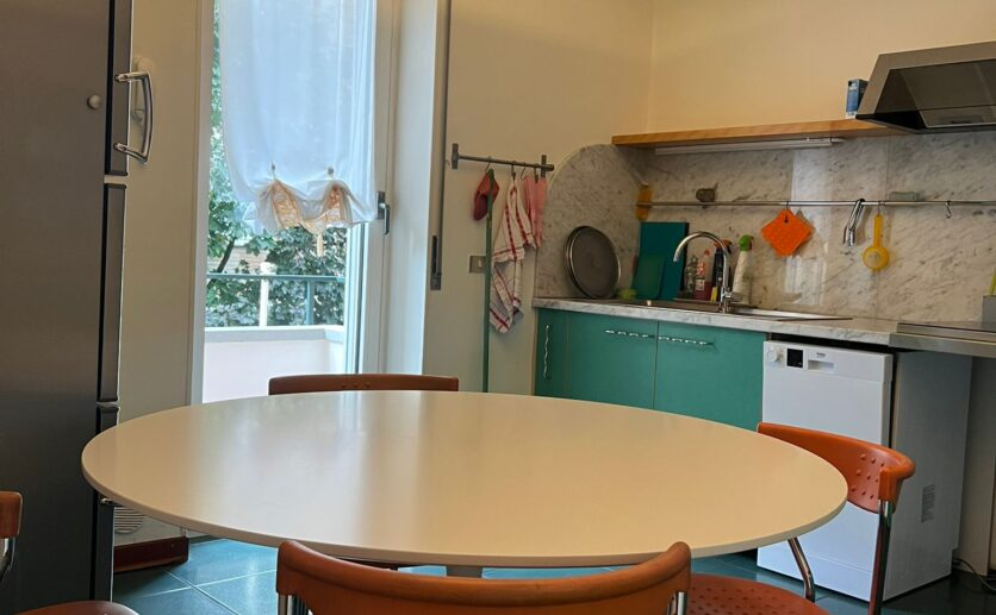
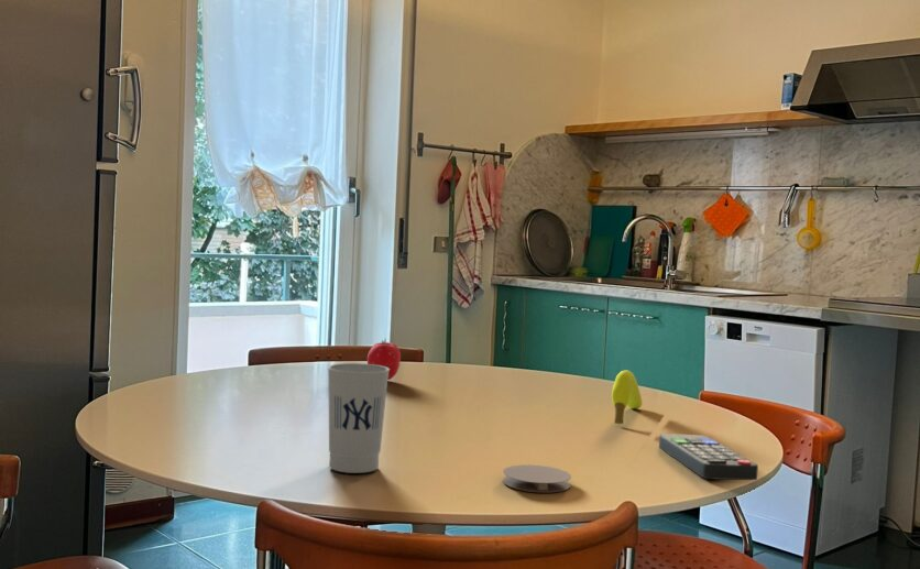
+ cup (355, 417)
+ fruit (383, 359)
+ banana (626, 392)
+ remote control (704, 453)
+ coaster (536, 478)
